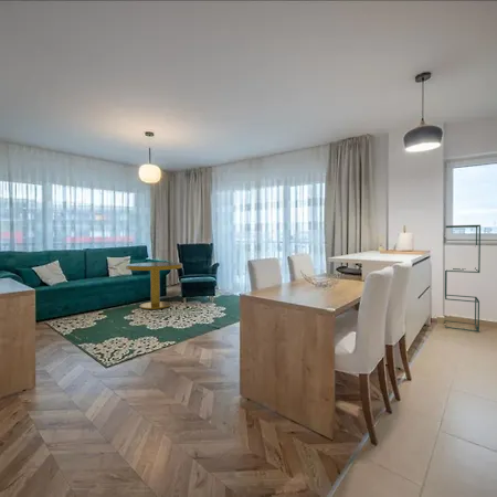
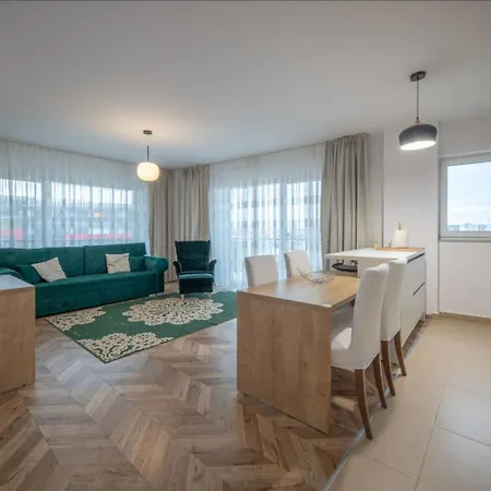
- shelving unit (464, 272)
- side table (155, 285)
